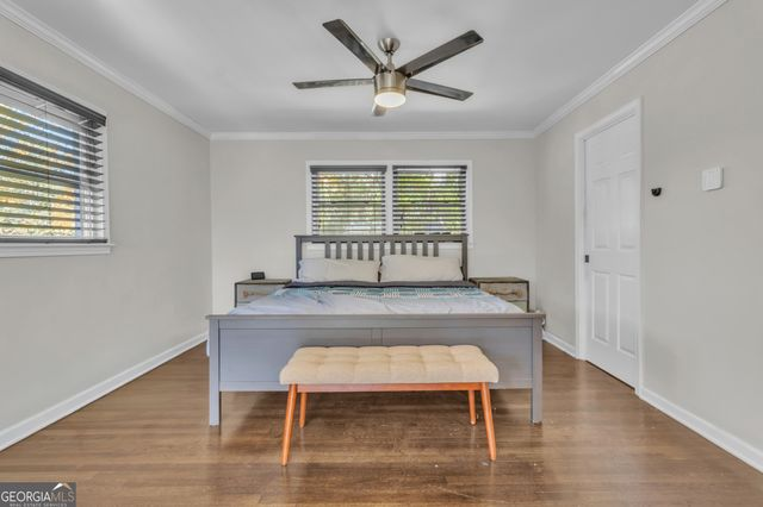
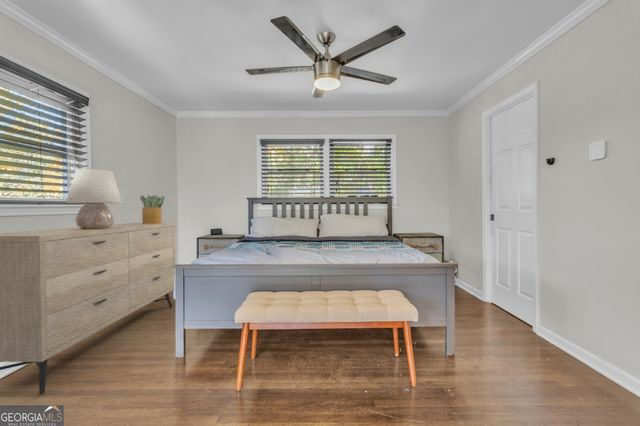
+ potted plant (153, 209)
+ table lamp (95, 199)
+ dresser (103, 282)
